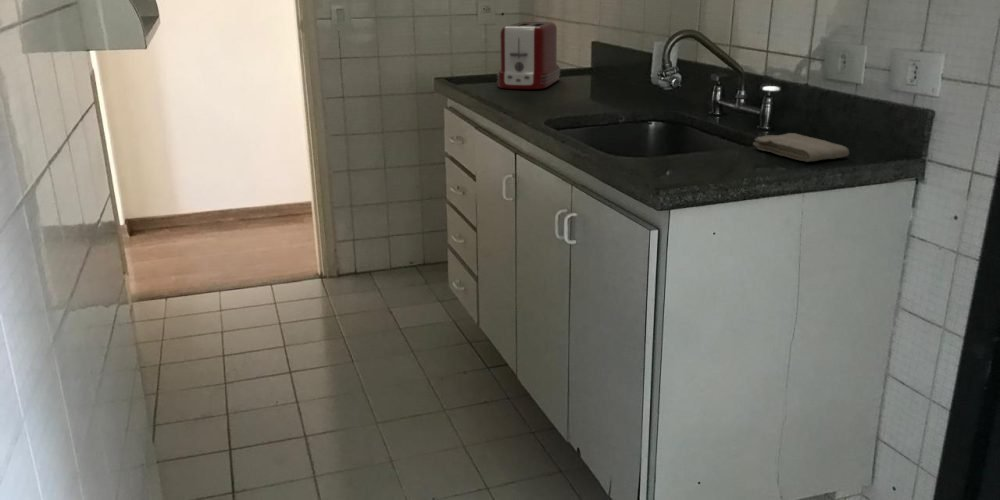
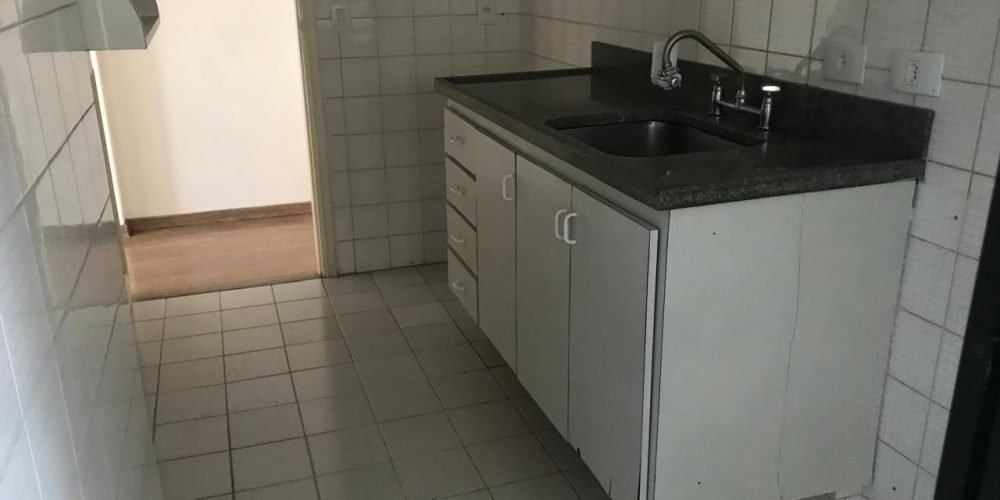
- toaster (529, 54)
- washcloth (799, 146)
